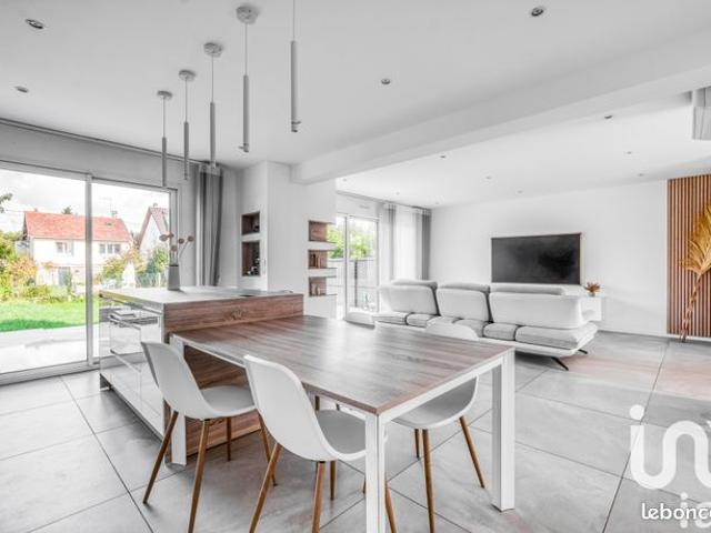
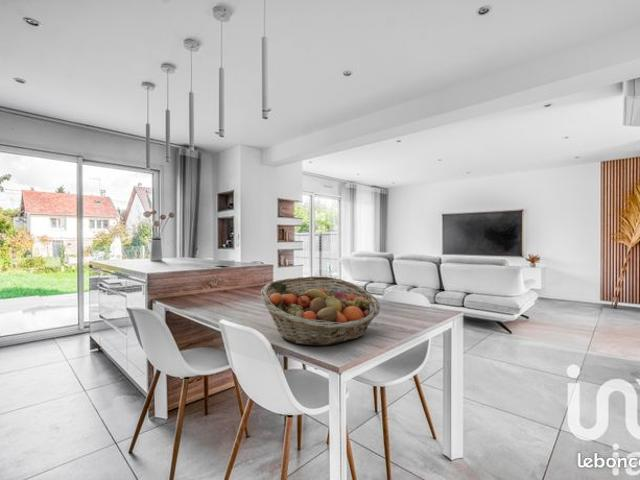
+ fruit basket (321, 306)
